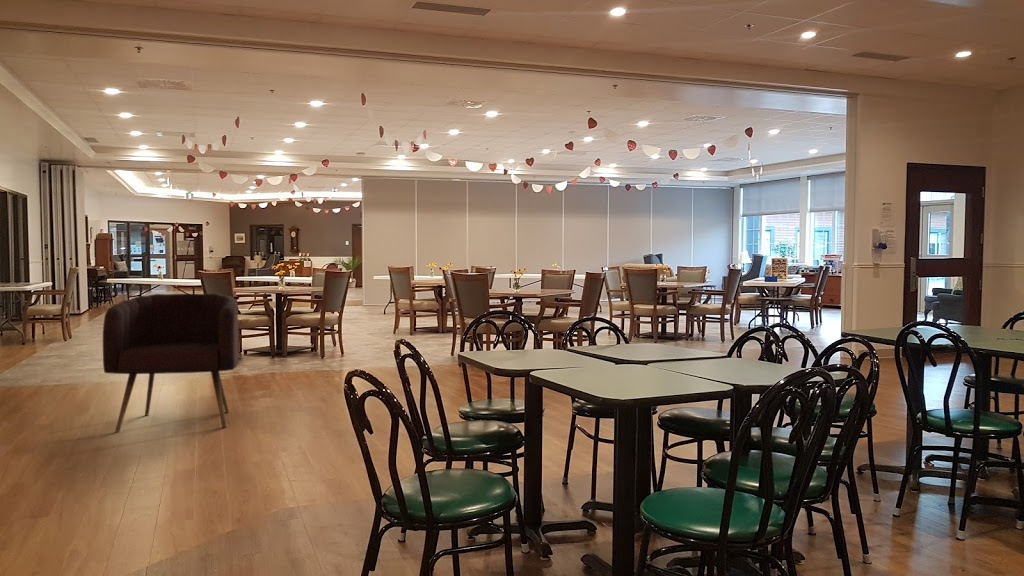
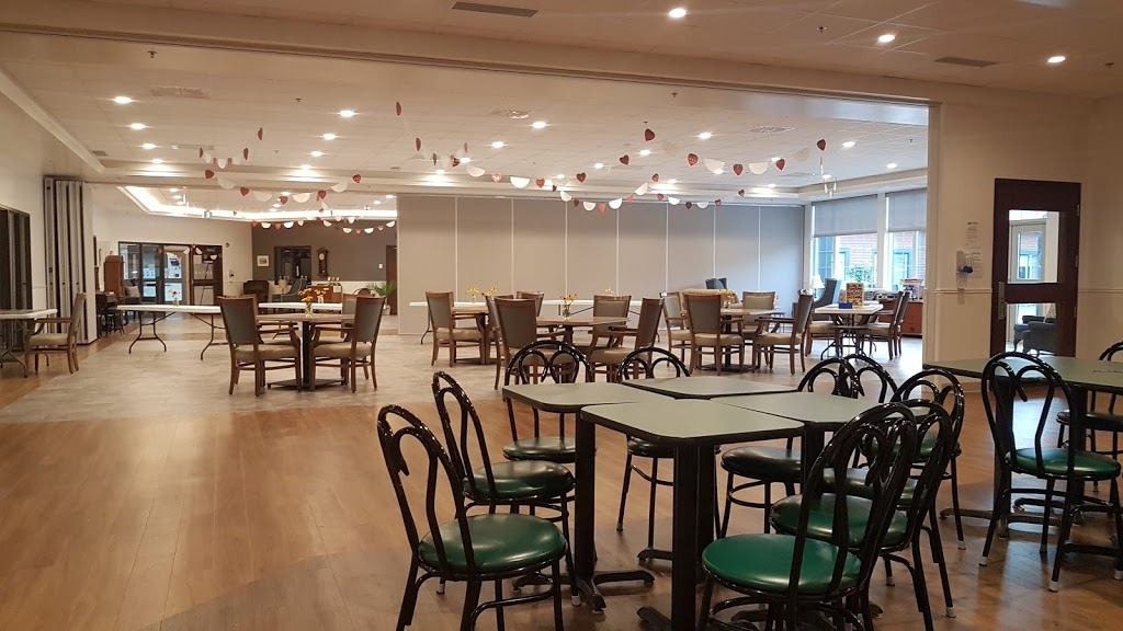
- armchair (176, 360)
